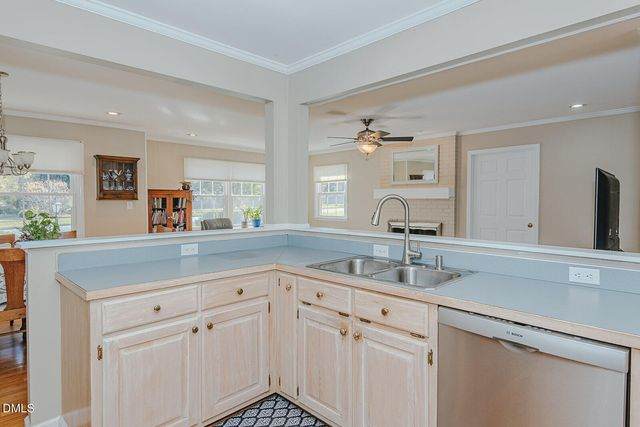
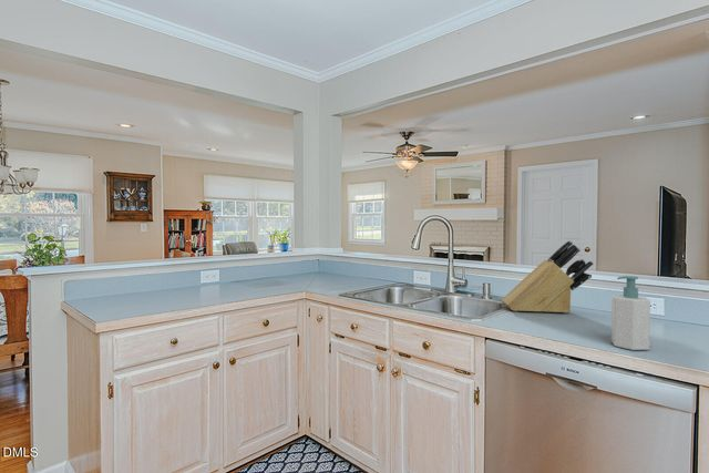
+ soap bottle (630, 311)
+ knife block (545, 275)
